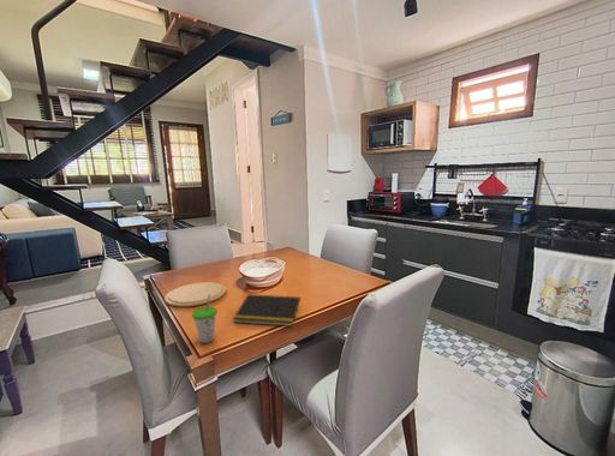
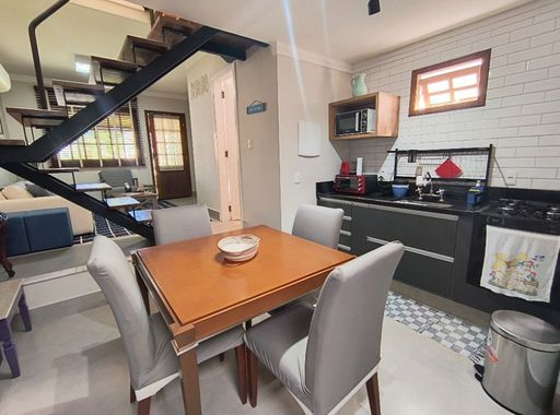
- notepad (268, 308)
- cup (204, 319)
- plate (196, 293)
